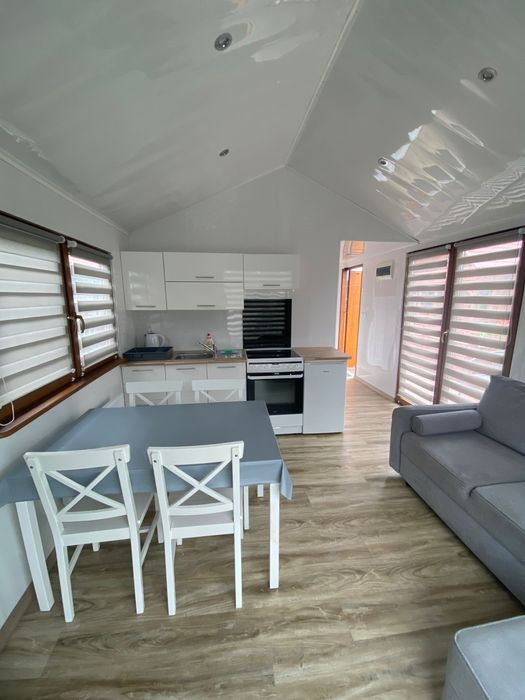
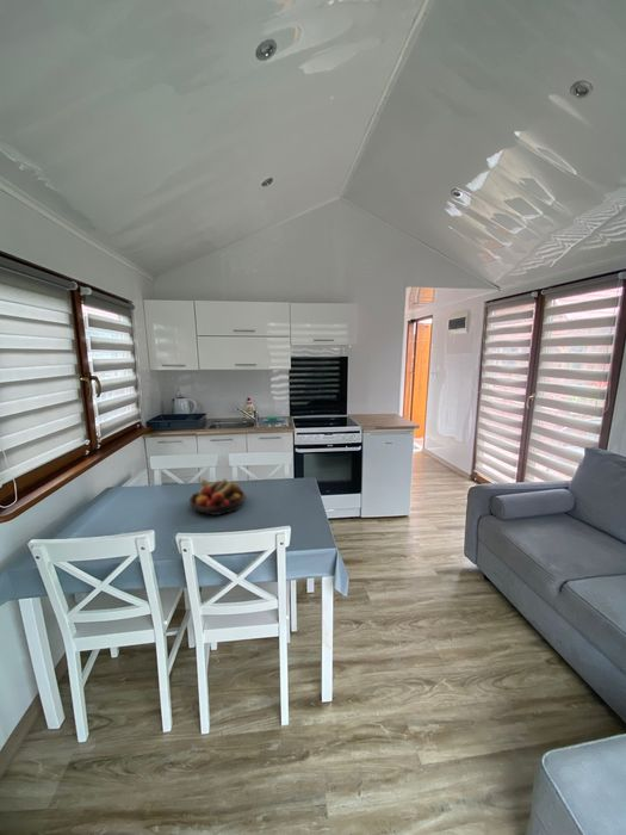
+ fruit bowl (217, 494)
